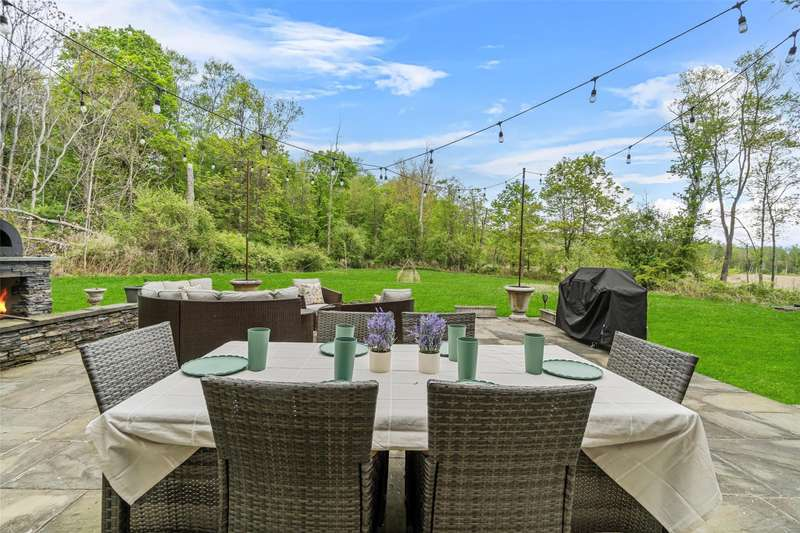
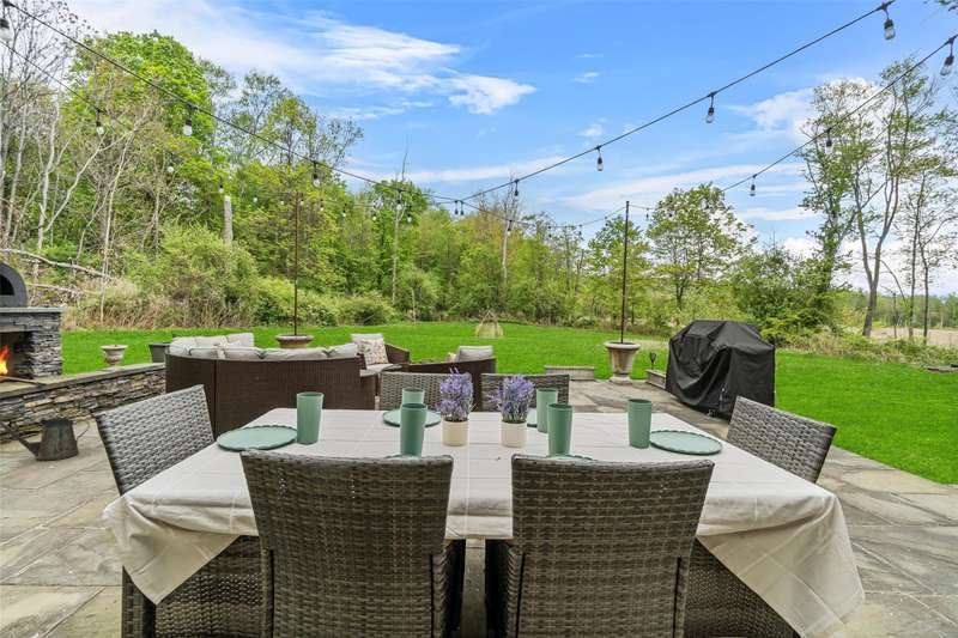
+ watering can (42, 436)
